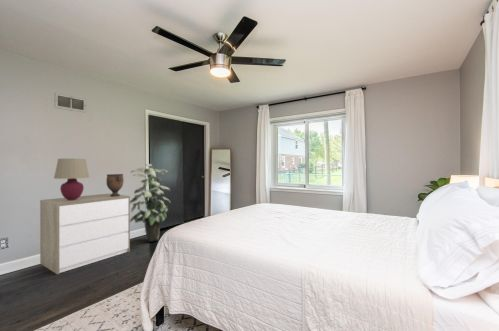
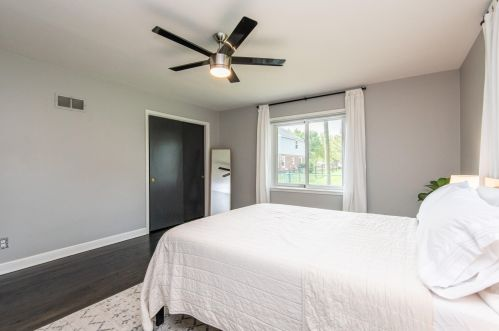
- dresser (87, 227)
- table lamp (72, 179)
- indoor plant (149, 202)
- decorative urn (115, 184)
